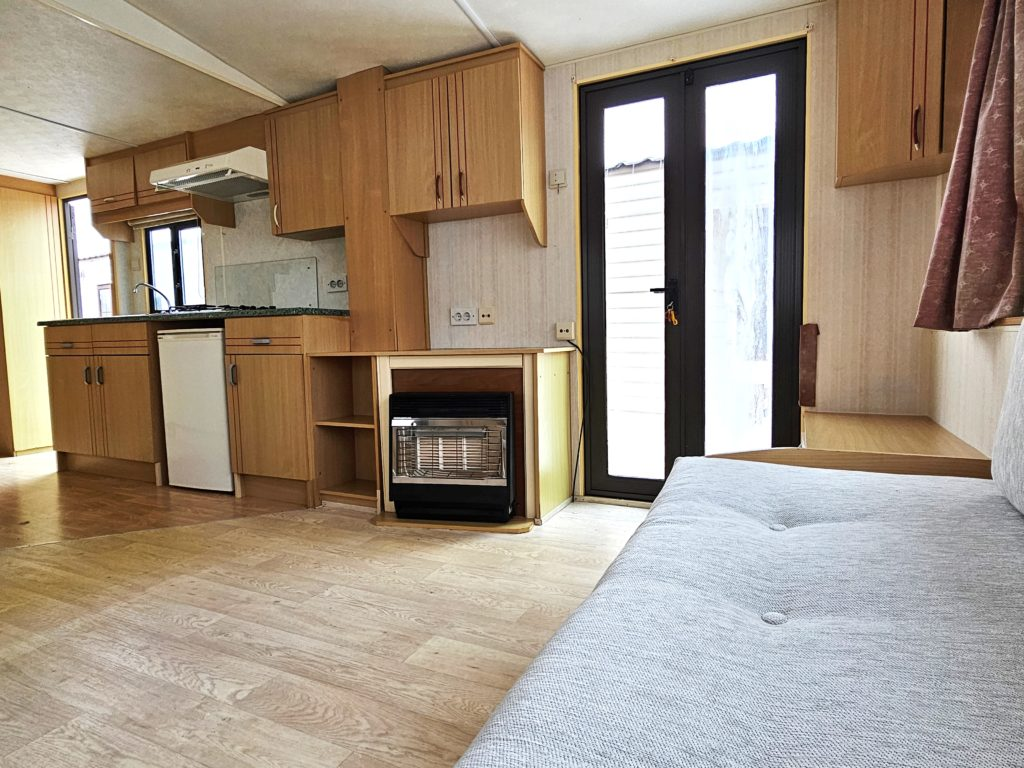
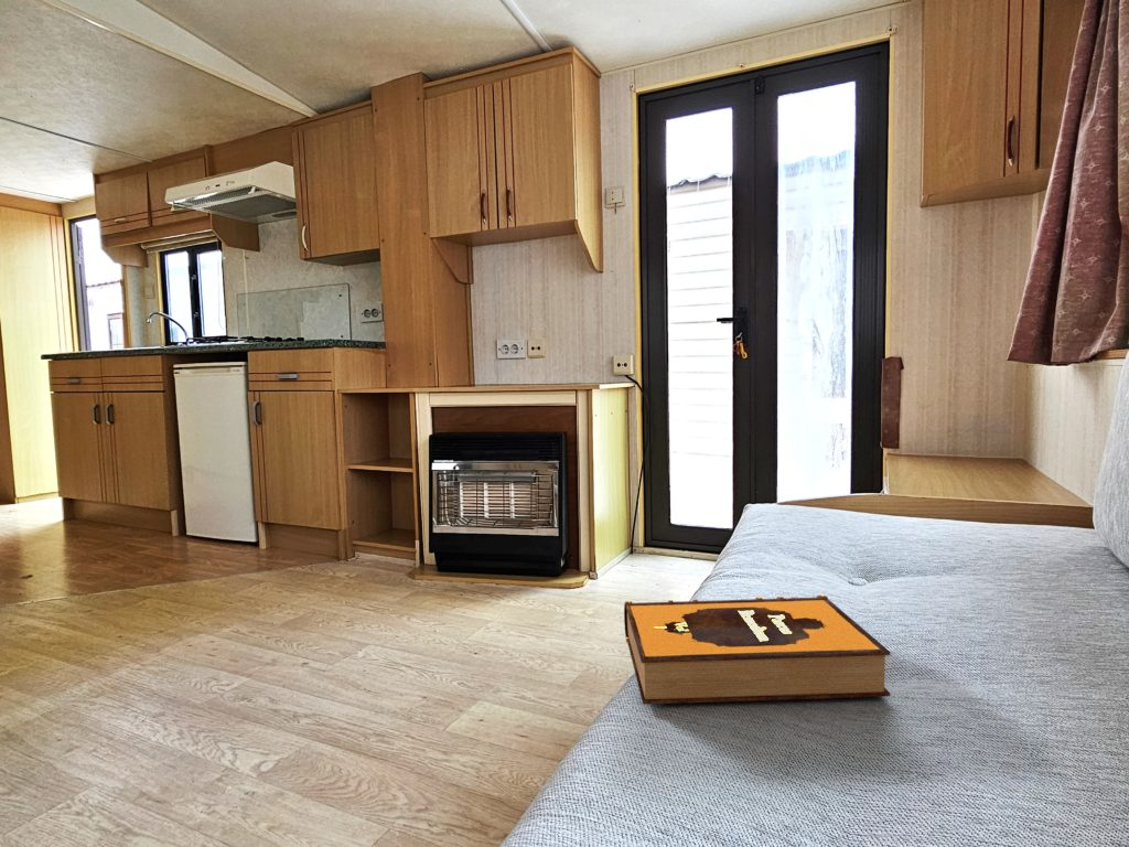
+ hardback book (741, 641)
